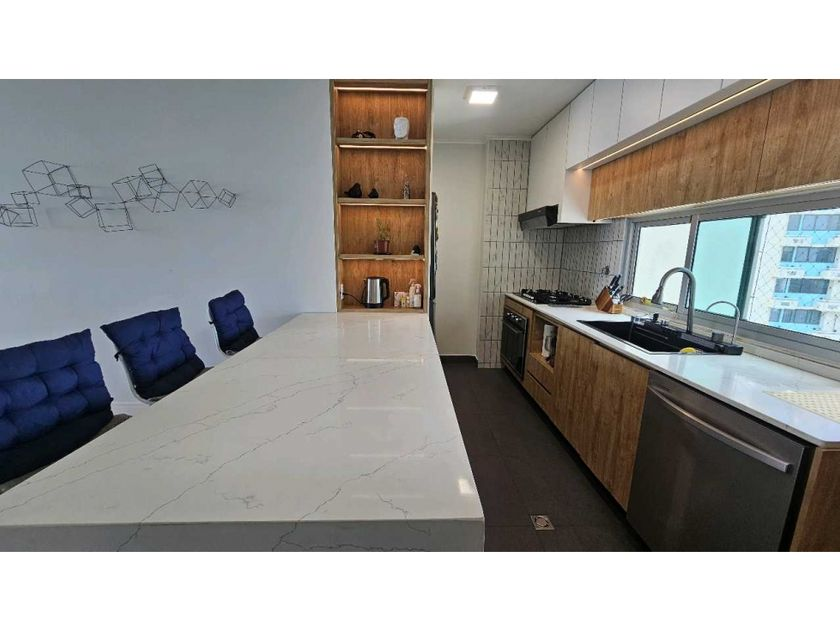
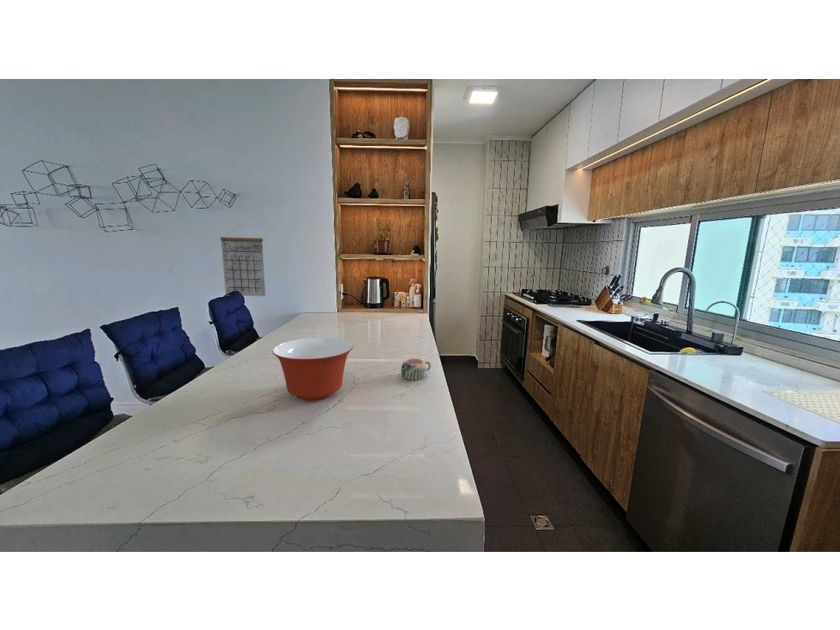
+ mixing bowl (314, 370)
+ mug (416, 368)
+ calendar (243, 260)
